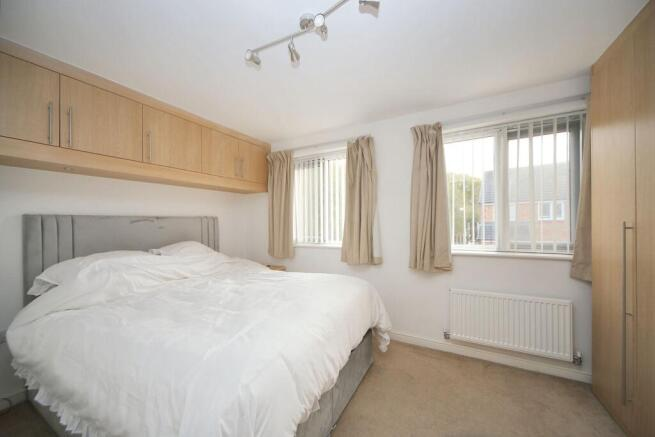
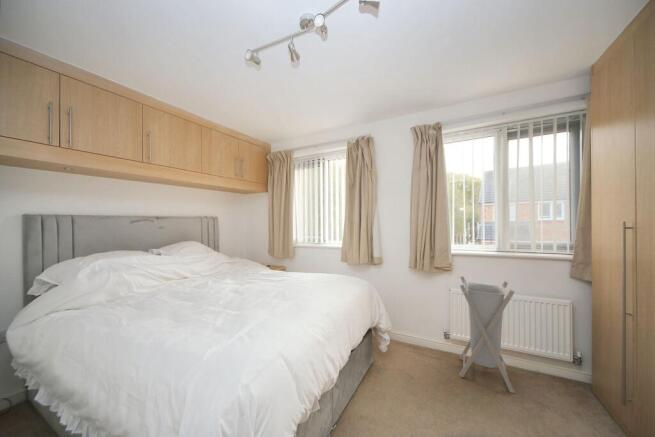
+ laundry hamper (484, 327)
